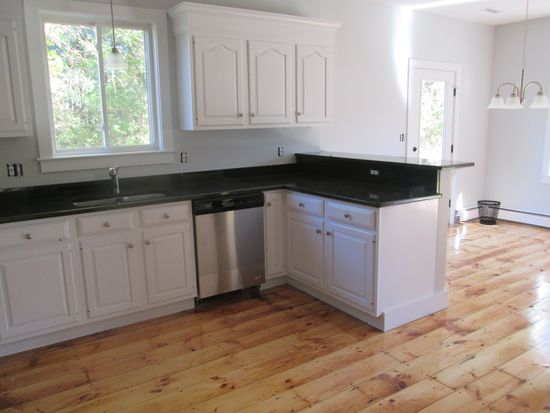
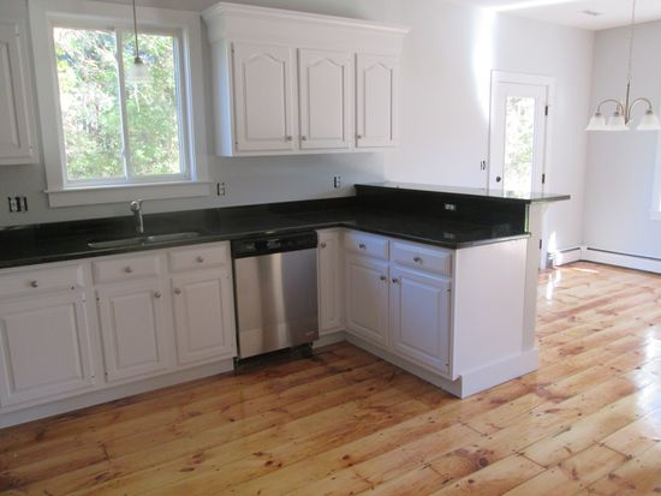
- wastebasket (488, 212)
